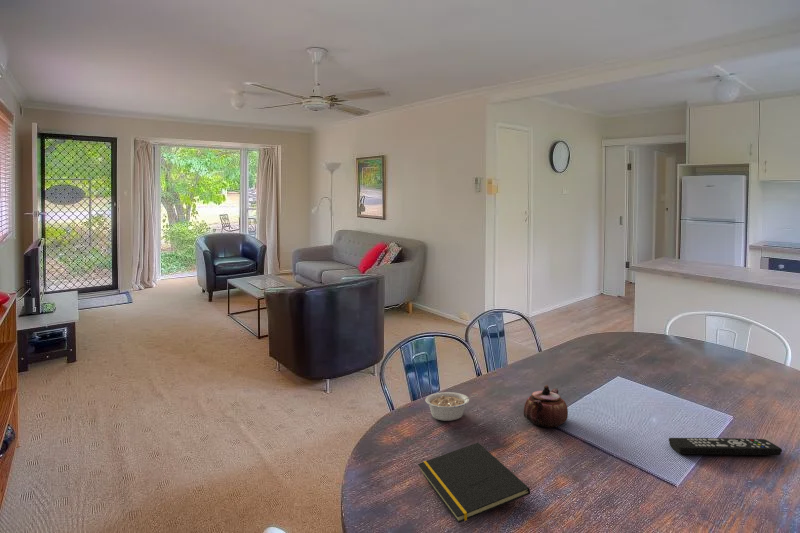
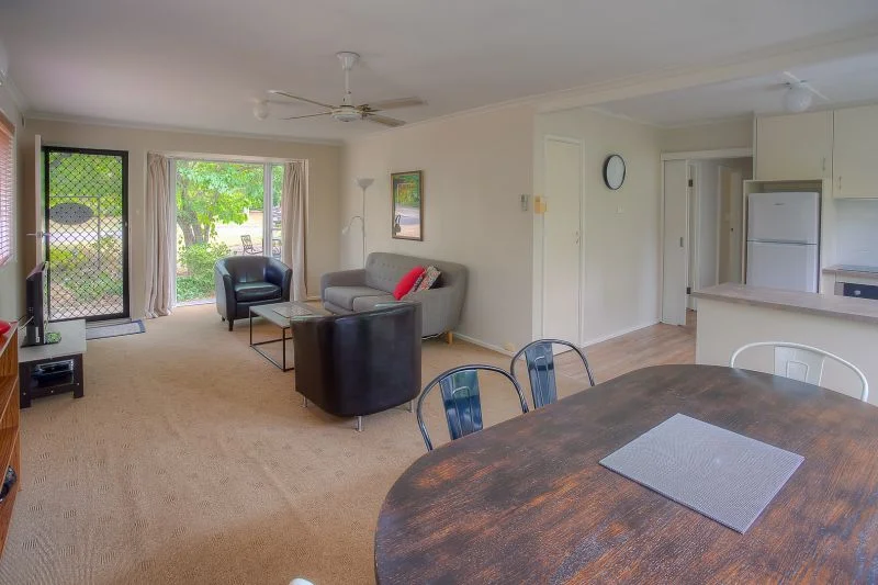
- notepad (469, 477)
- remote control (723, 446)
- legume (448, 405)
- teapot (544, 403)
